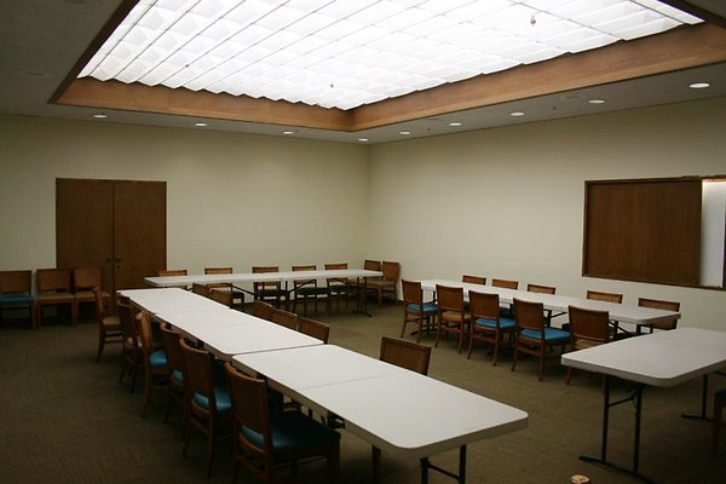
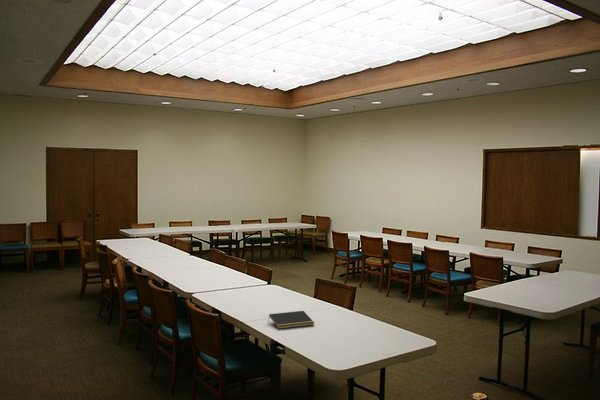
+ notepad (291, 319)
